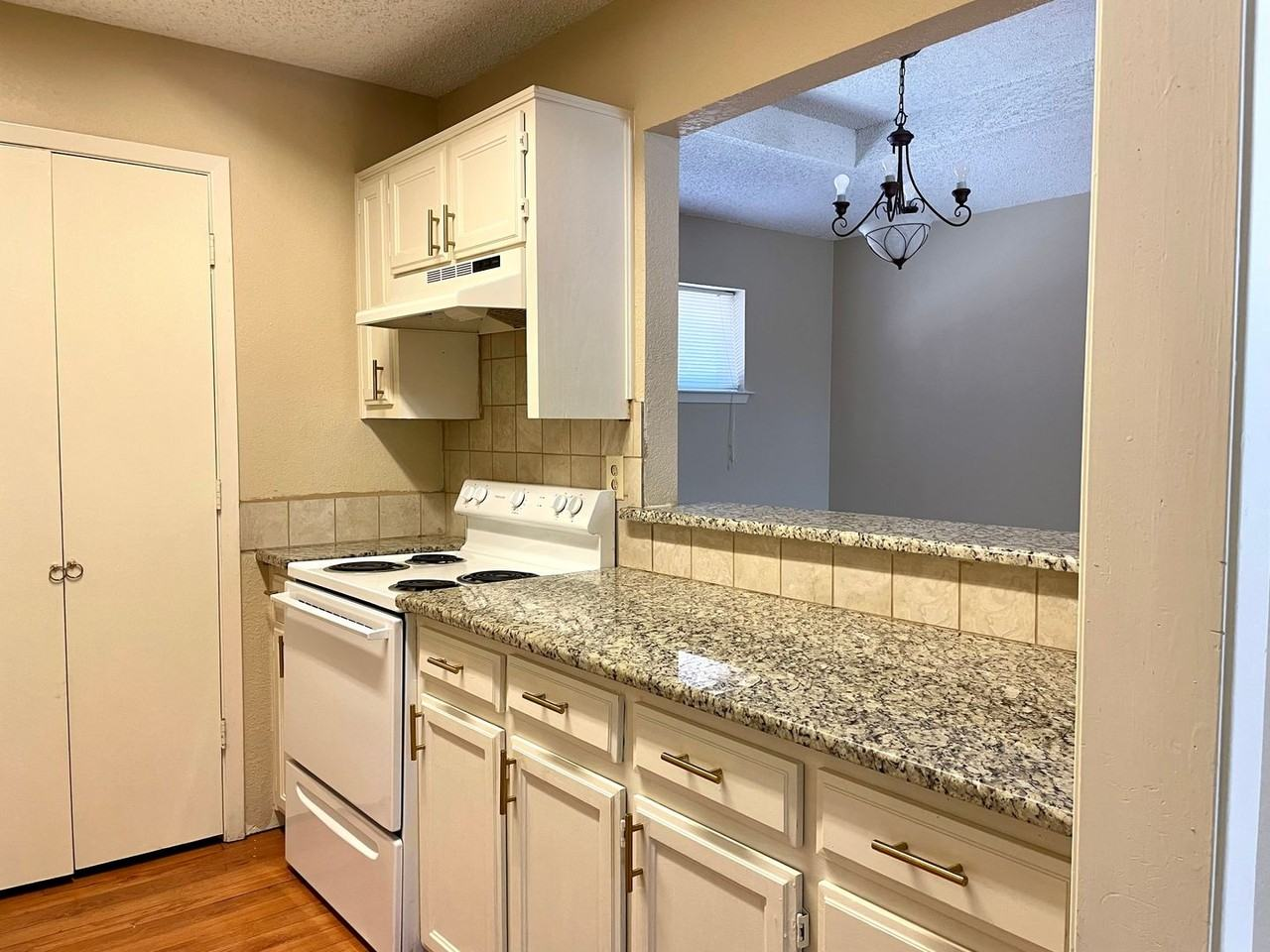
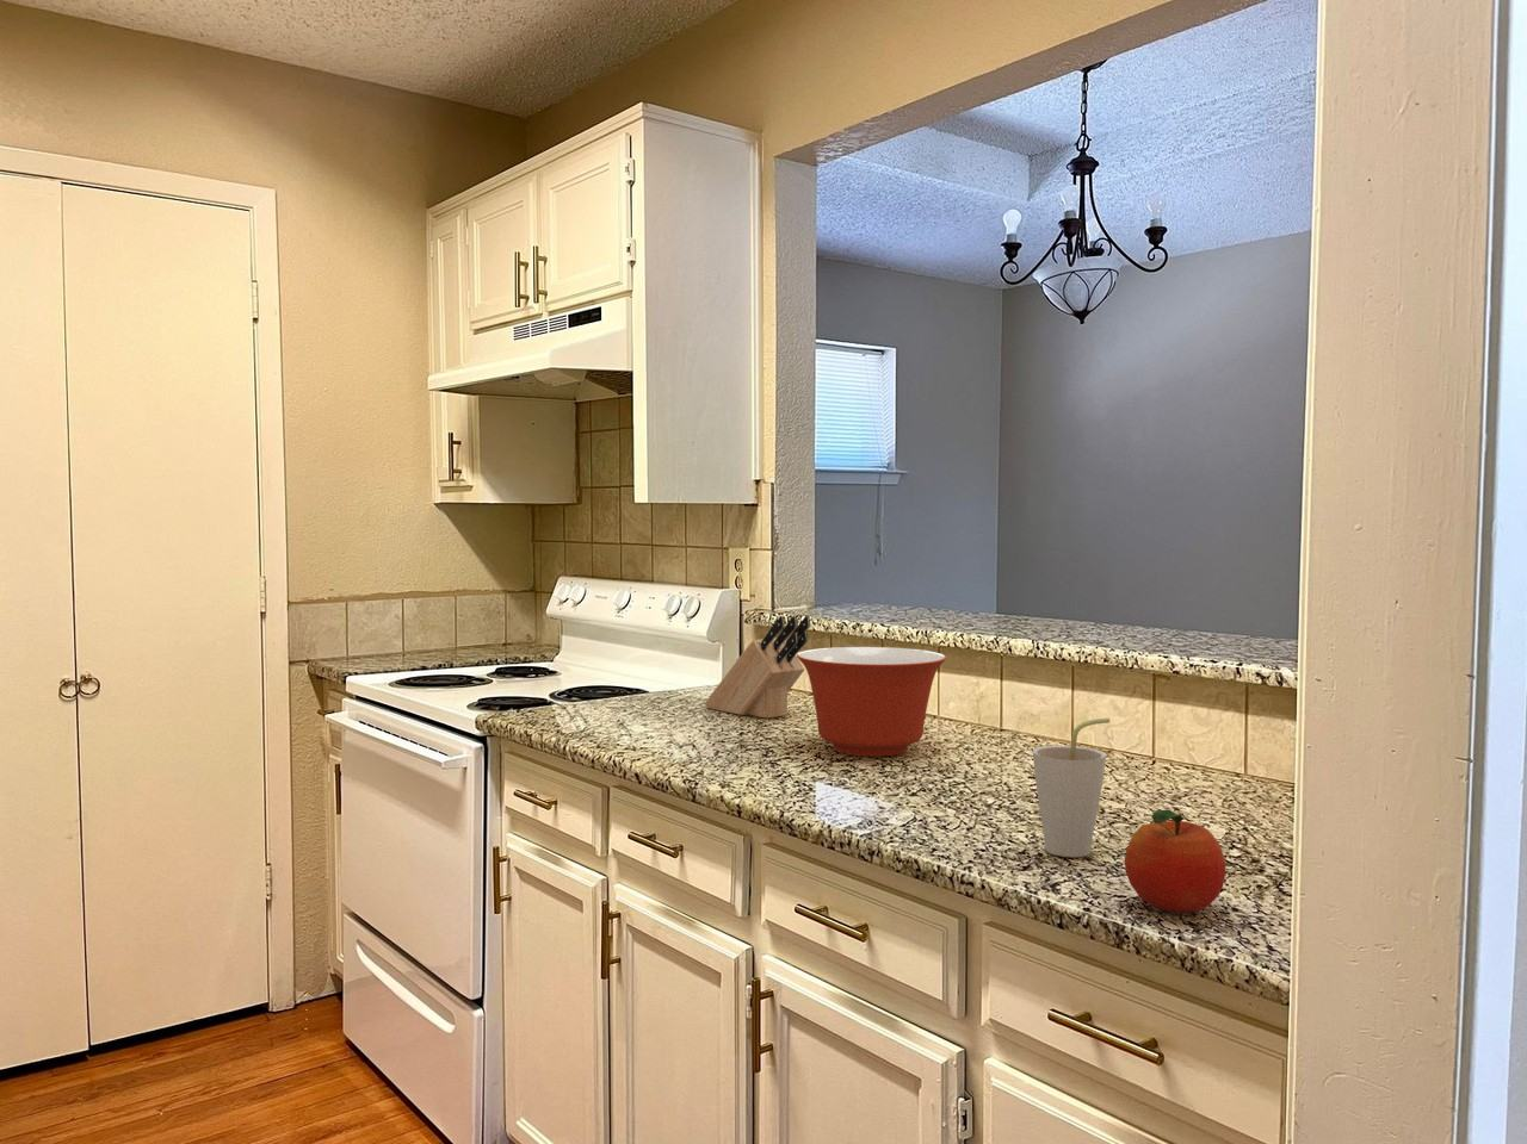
+ mixing bowl (869, 701)
+ fruit (1175, 857)
+ knife block (759, 662)
+ cup (1077, 786)
